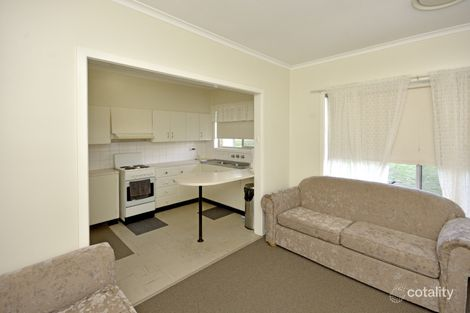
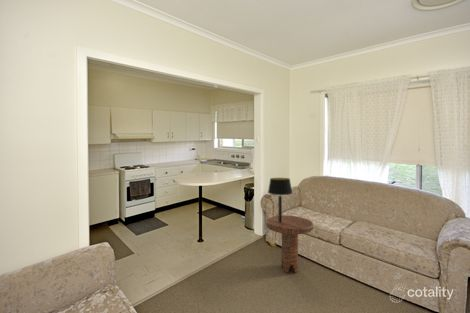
+ side table (289, 245)
+ table lamp (280, 200)
